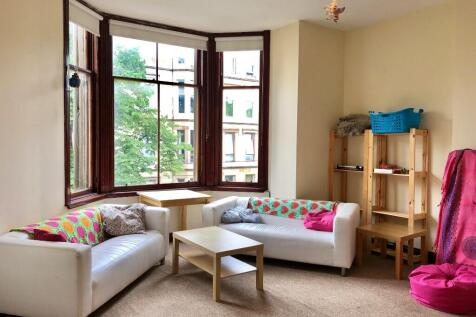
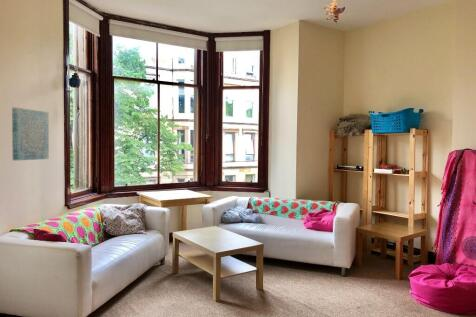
+ wall art (31, 134)
